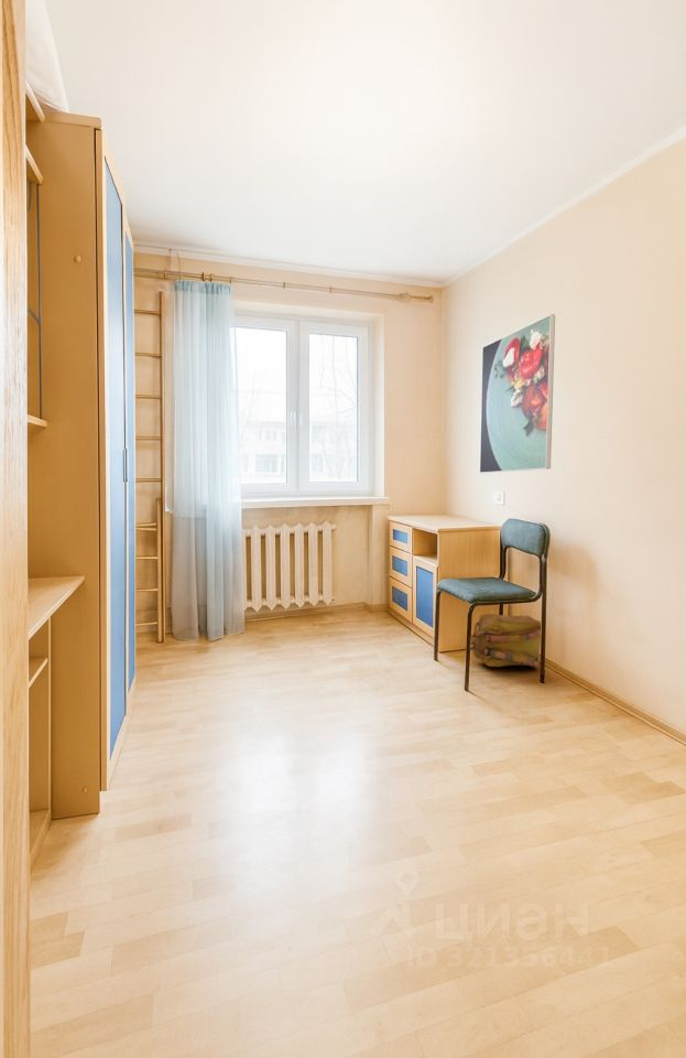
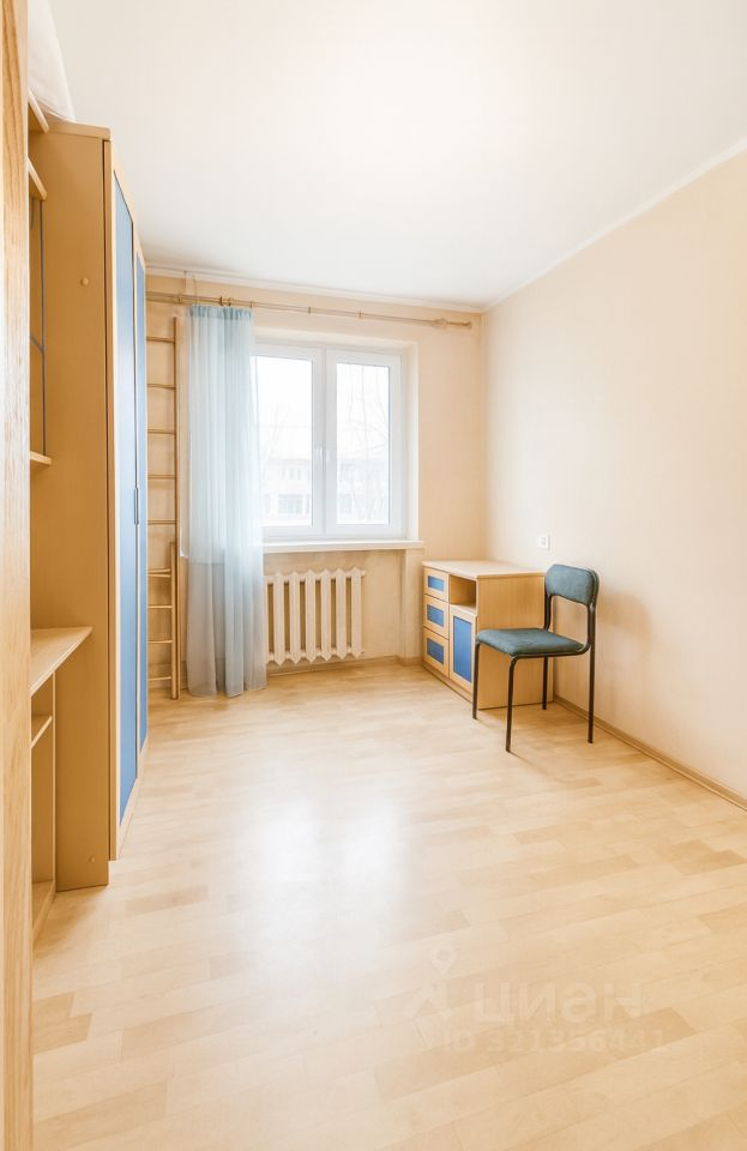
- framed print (513, 402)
- backpack (504, 640)
